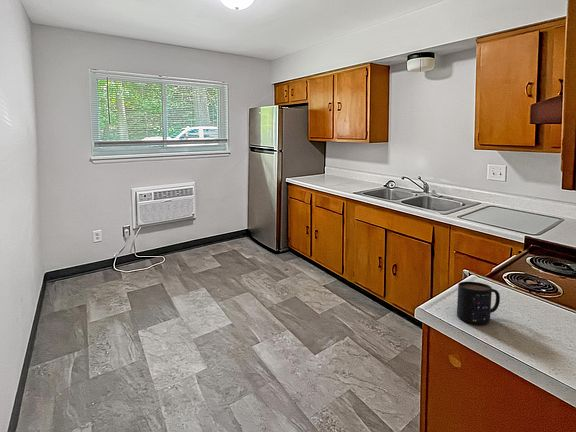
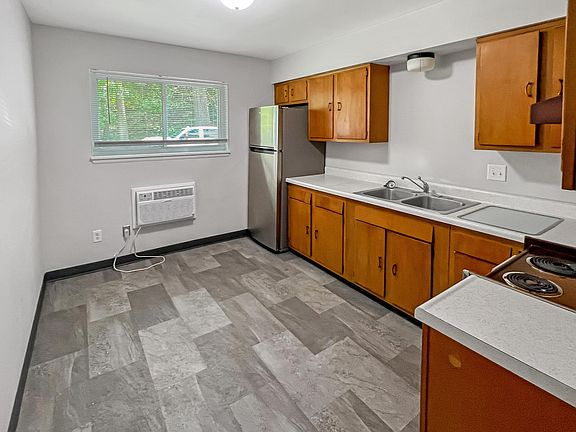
- mug (480, 301)
